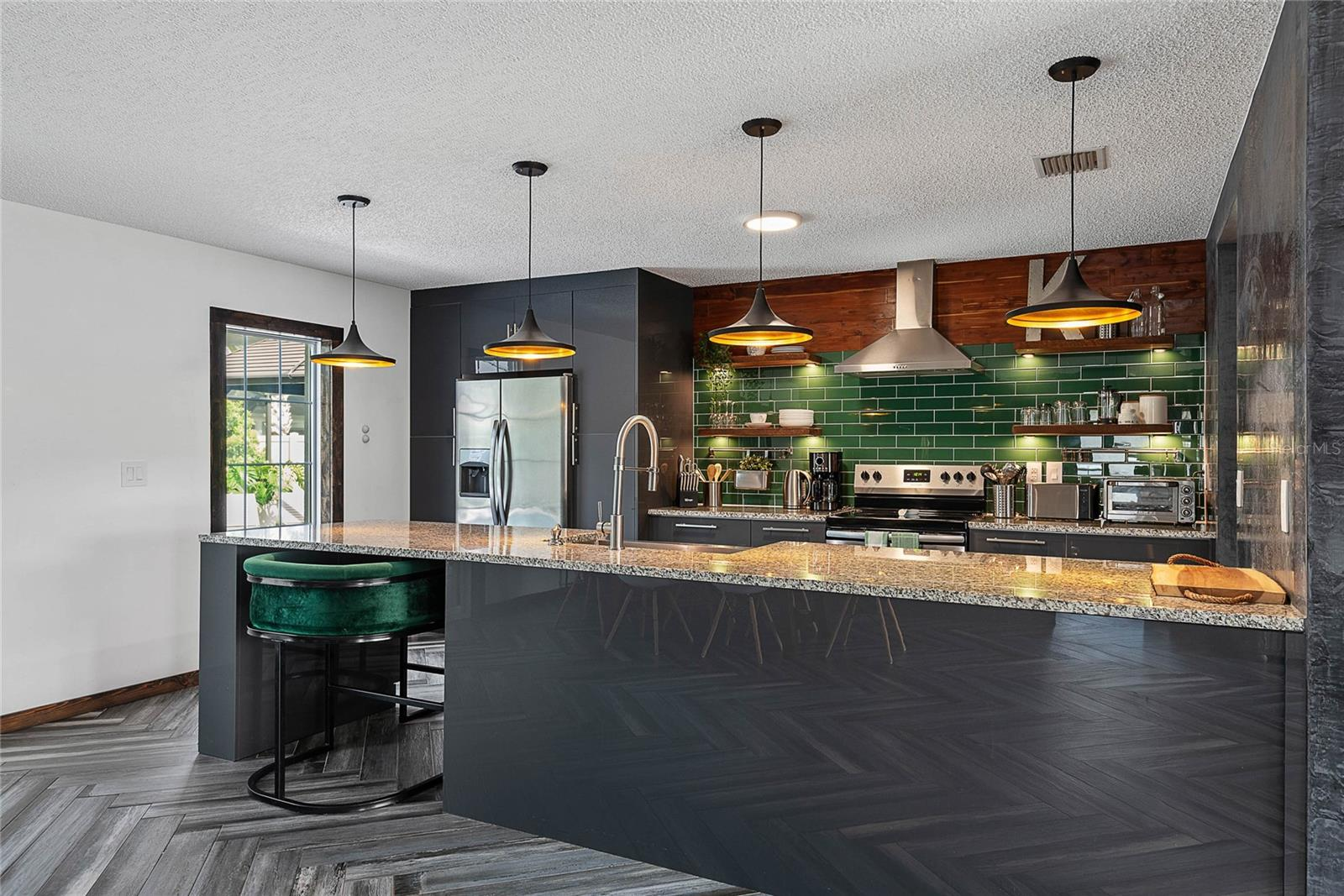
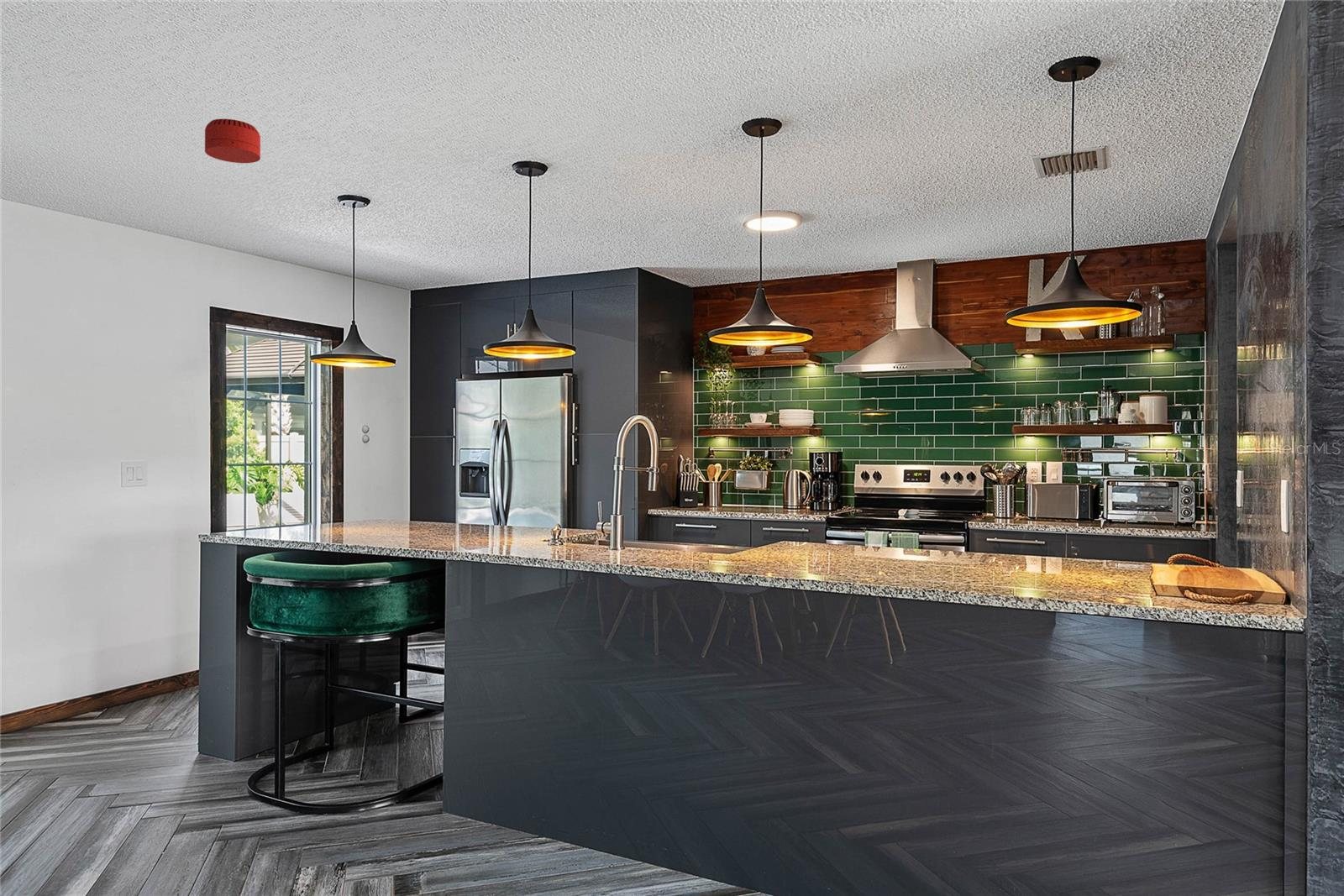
+ smoke detector (233, 140)
